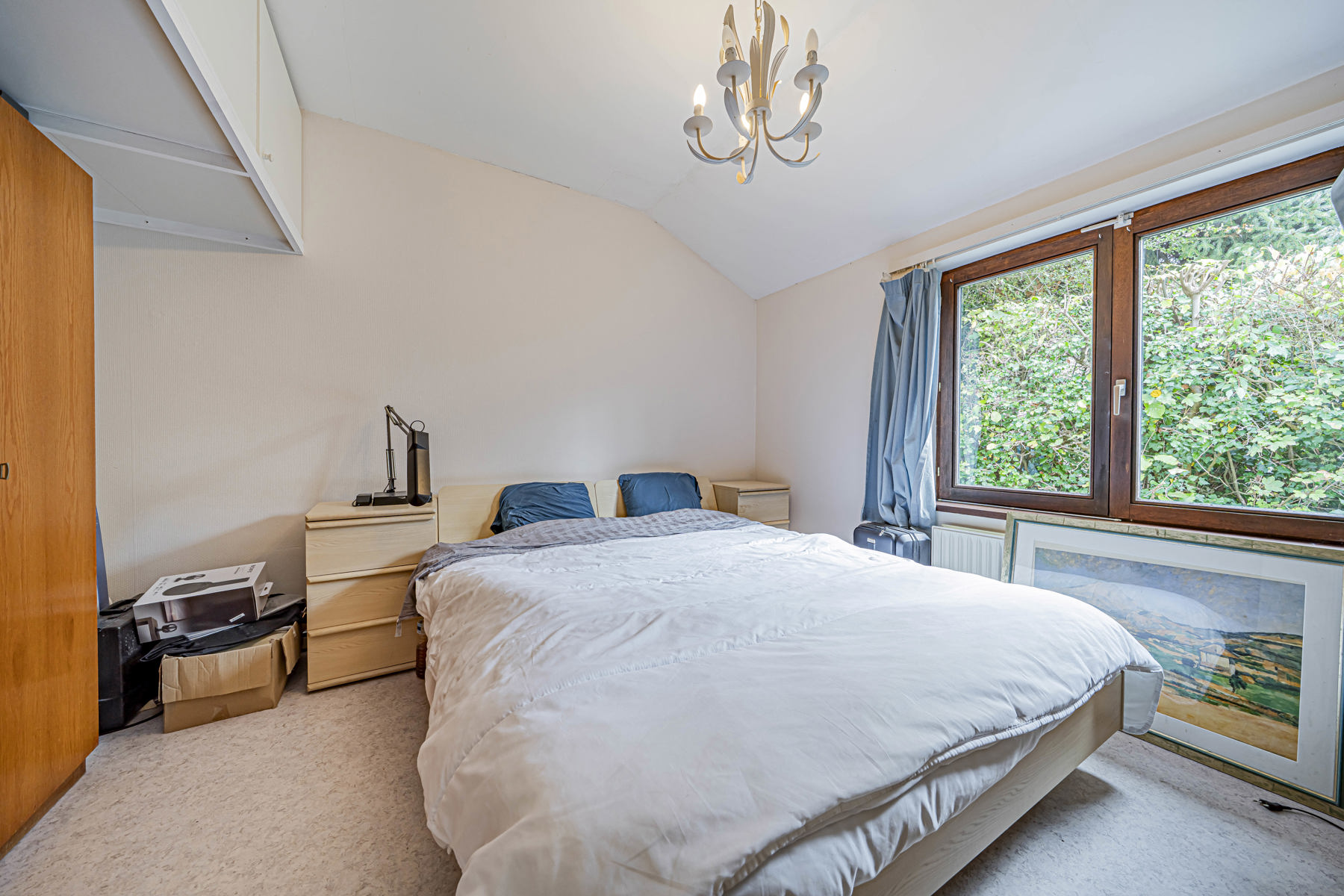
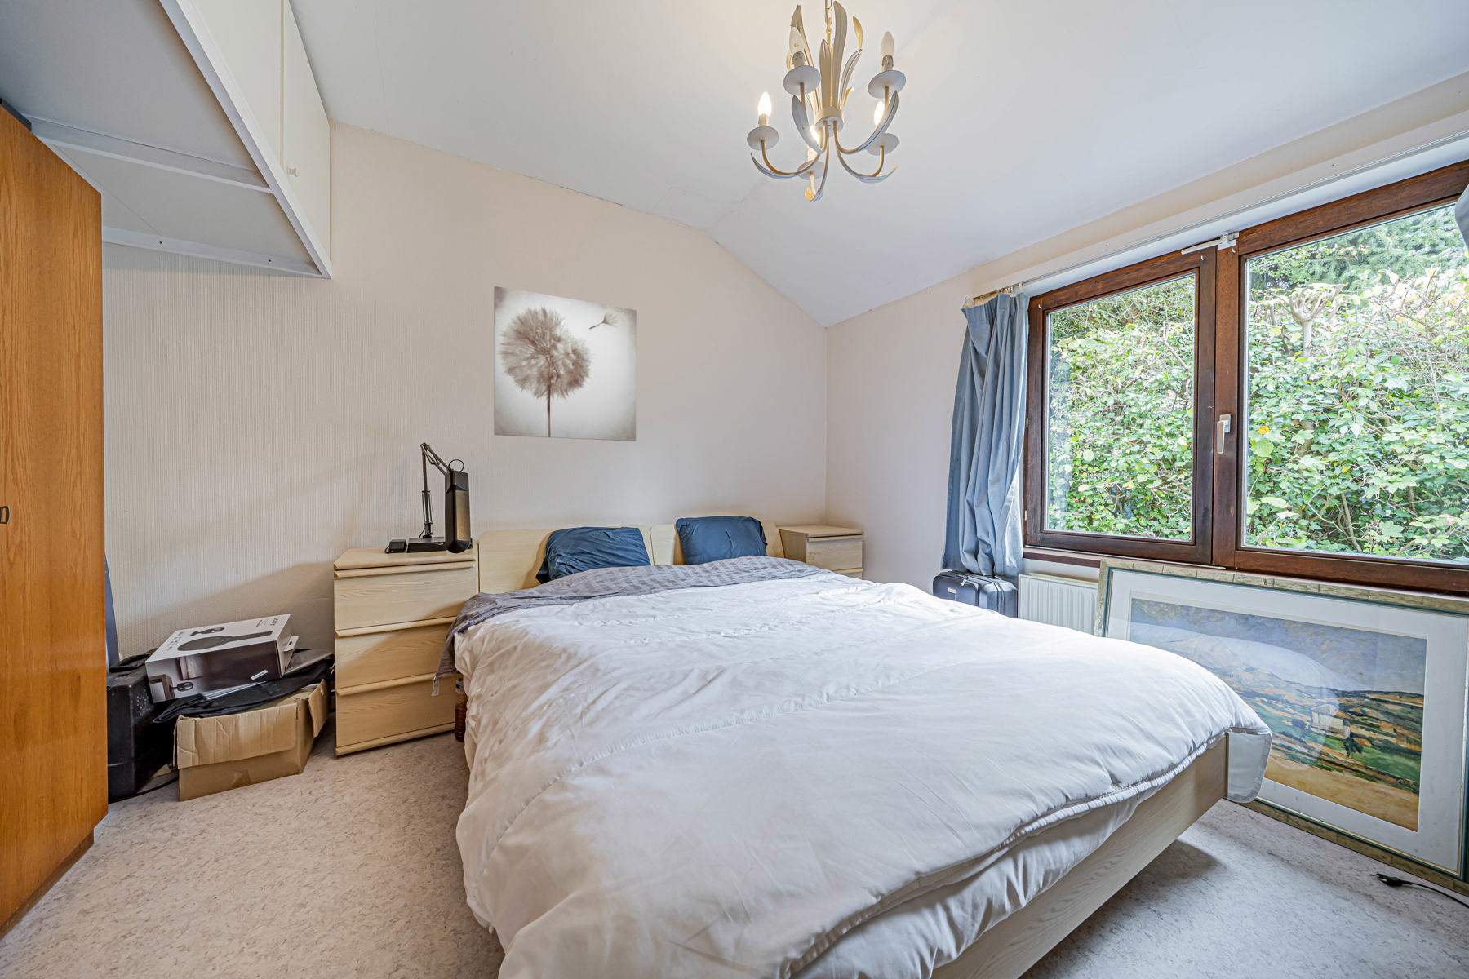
+ wall art (568, 368)
